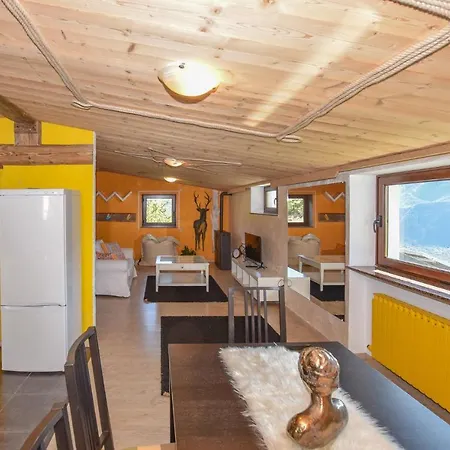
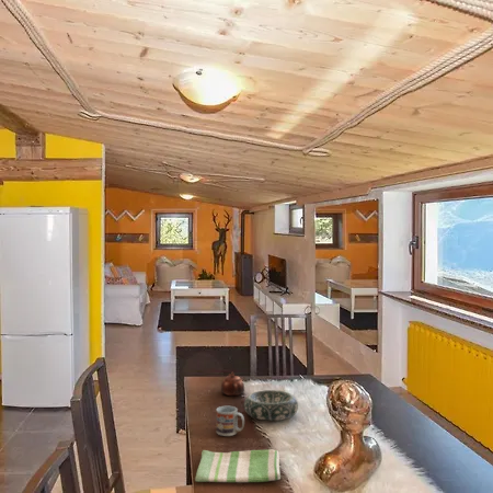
+ decorative bowl (271, 404)
+ dish towel (239, 465)
+ cup (230, 421)
+ teapot (232, 382)
